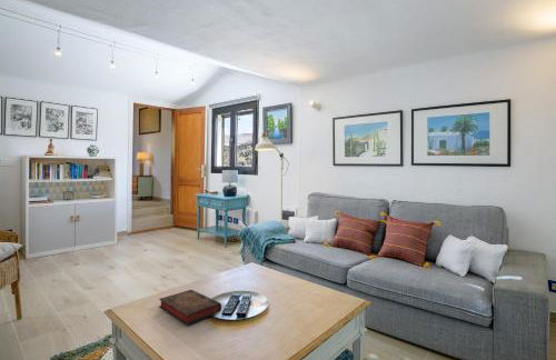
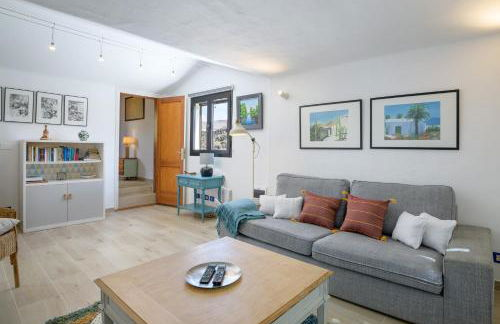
- book (189, 304)
